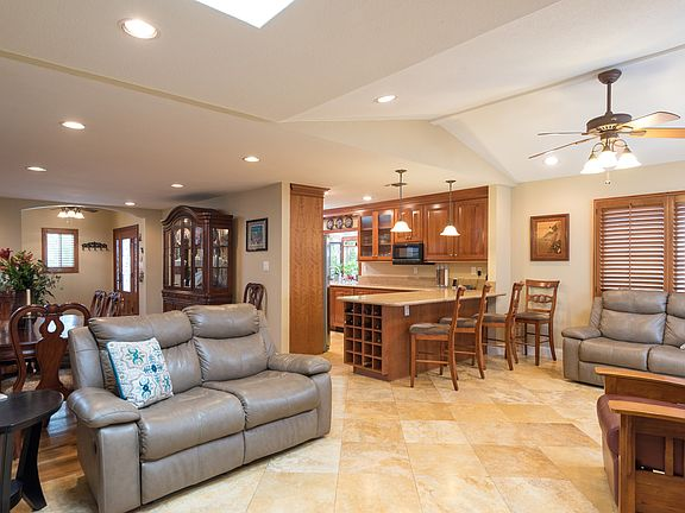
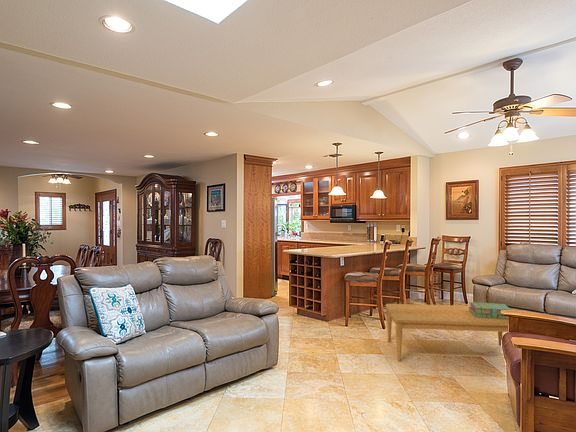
+ stack of books (490, 309)
+ coffee table (452, 329)
